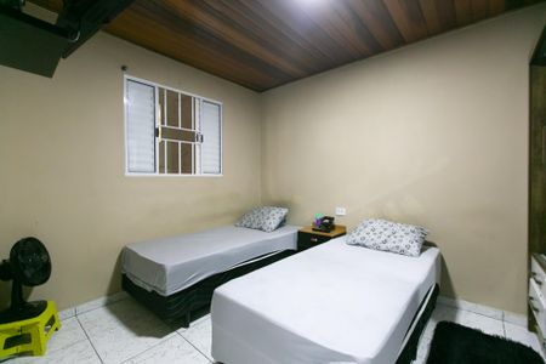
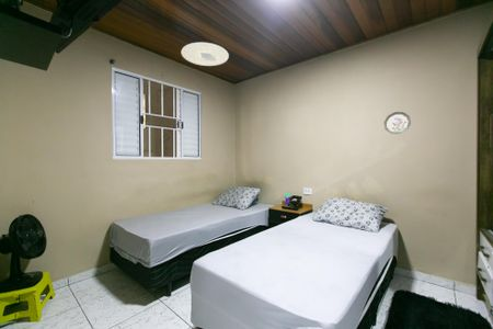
+ ceiling light (205, 53)
+ decorative plate (397, 123)
